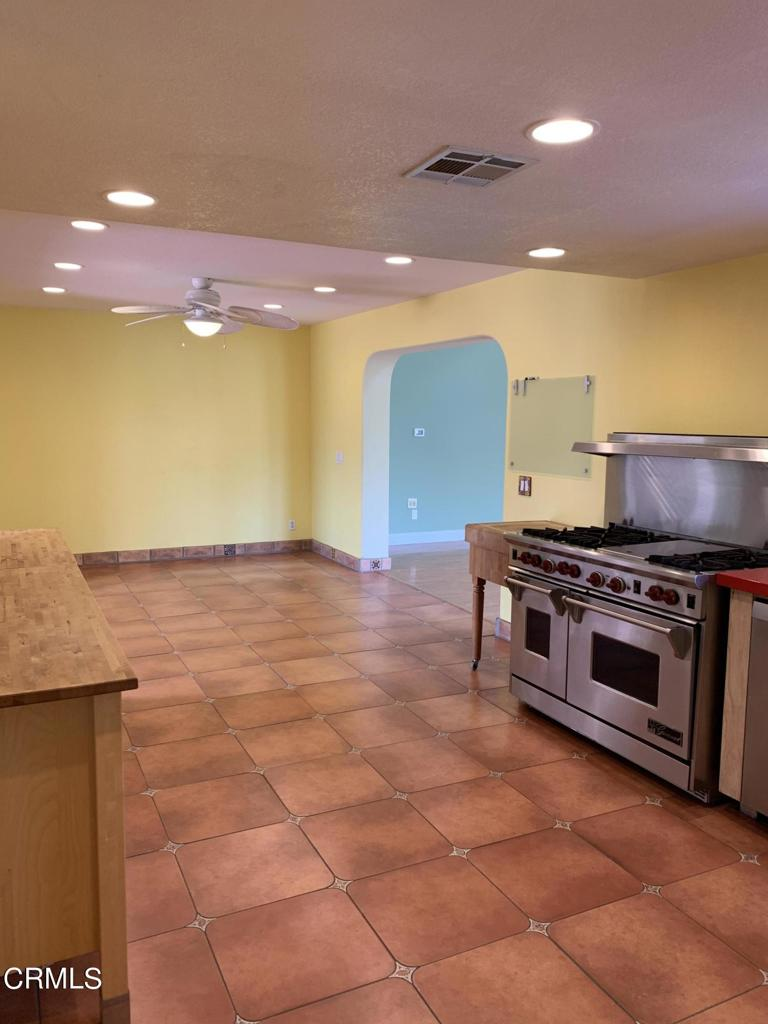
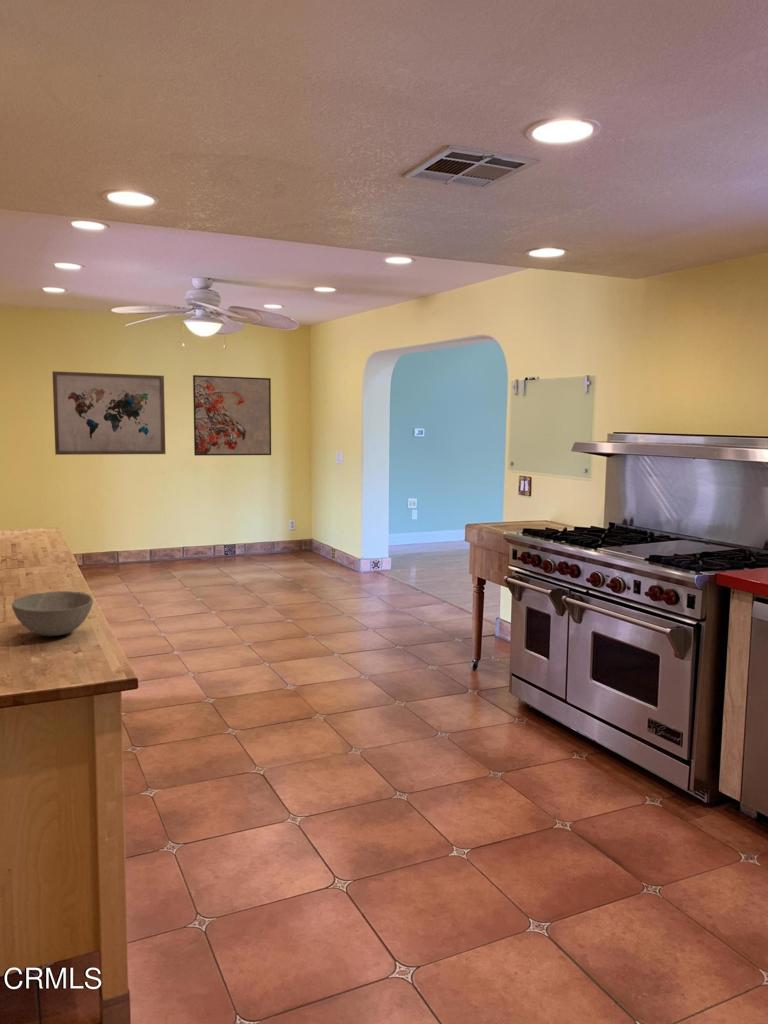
+ wall art (110, 414)
+ bowl (53, 616)
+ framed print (233, 416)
